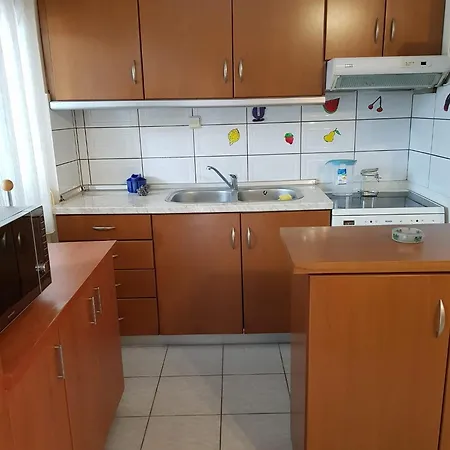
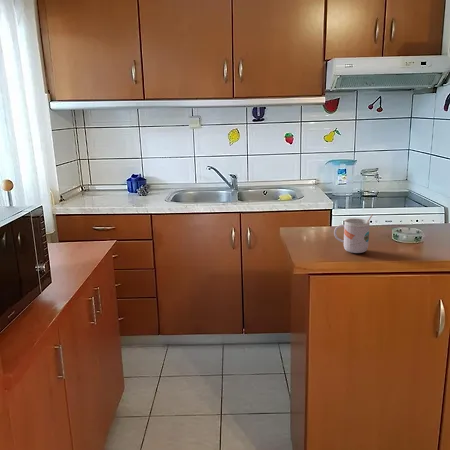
+ mug (352, 231)
